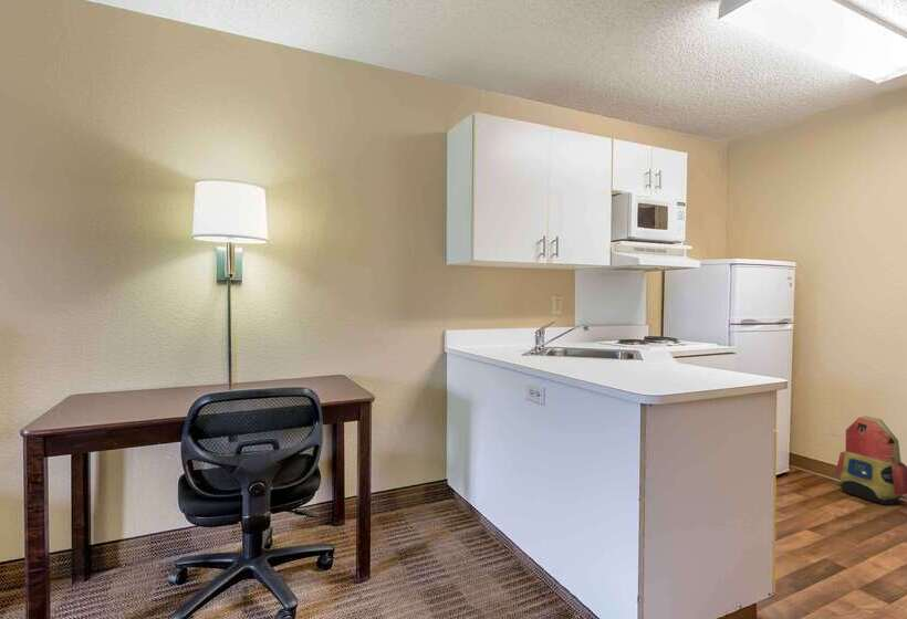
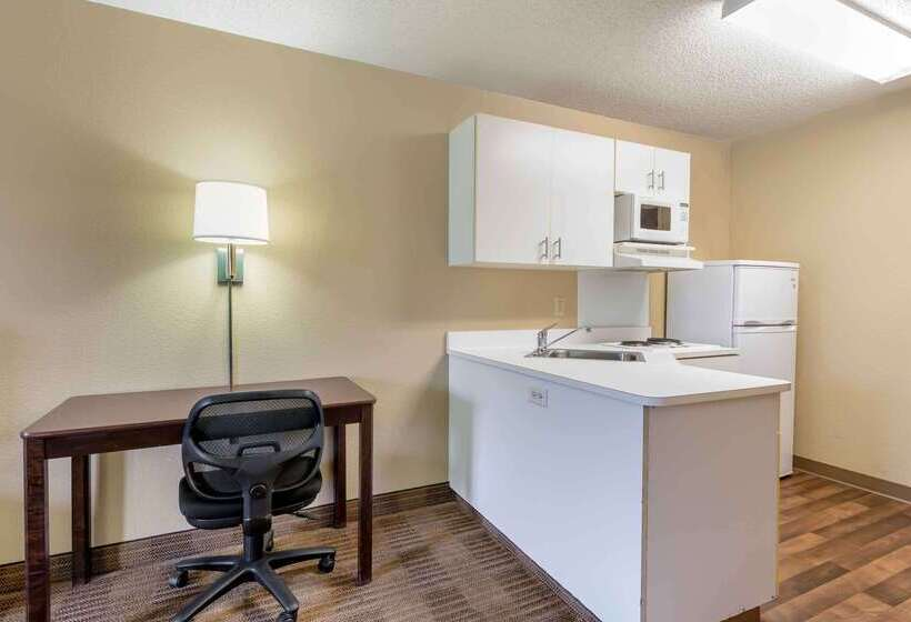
- backpack (873, 457)
